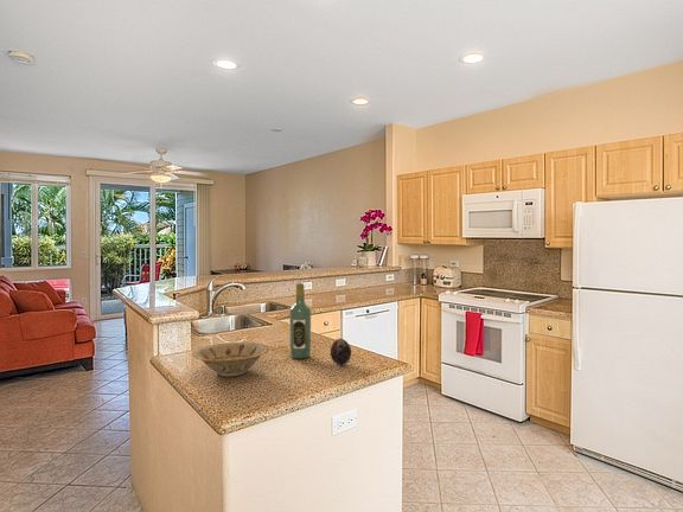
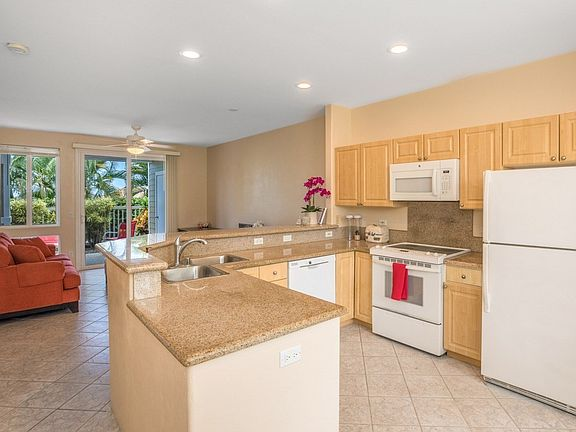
- bowl (231, 360)
- wine bottle (300, 320)
- decorative egg (340, 351)
